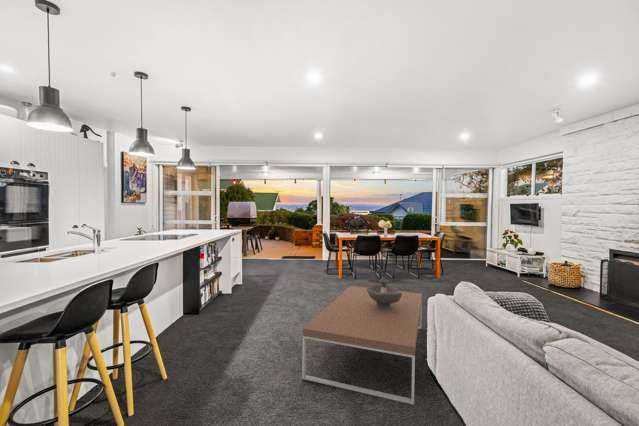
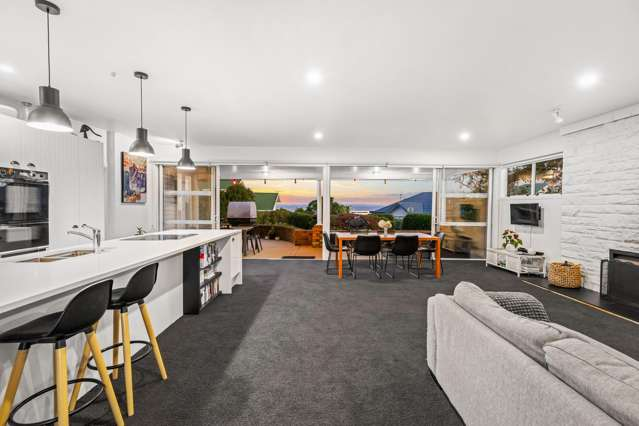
- coffee table (372, 328)
- decorative bowl (383, 291)
